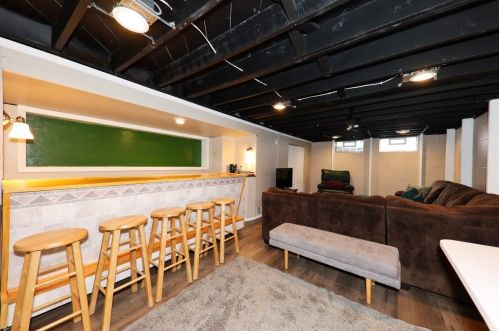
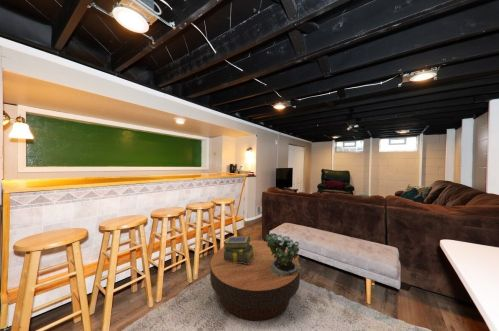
+ potted plant (281, 249)
+ coffee table (254, 275)
+ stack of books (238, 248)
